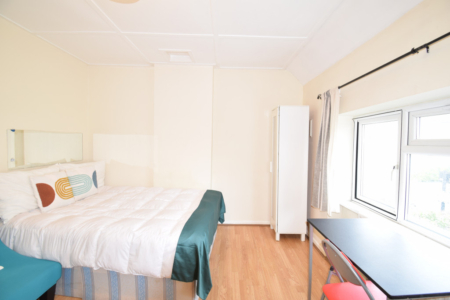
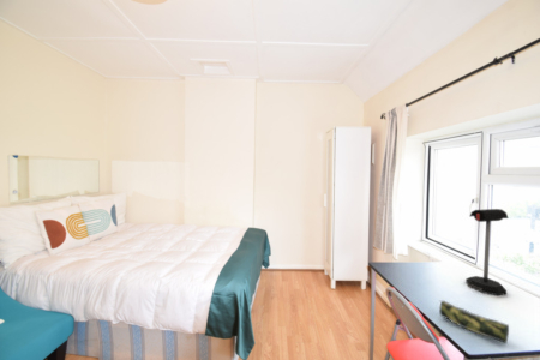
+ mailbox (487, 248)
+ pencil case (469, 319)
